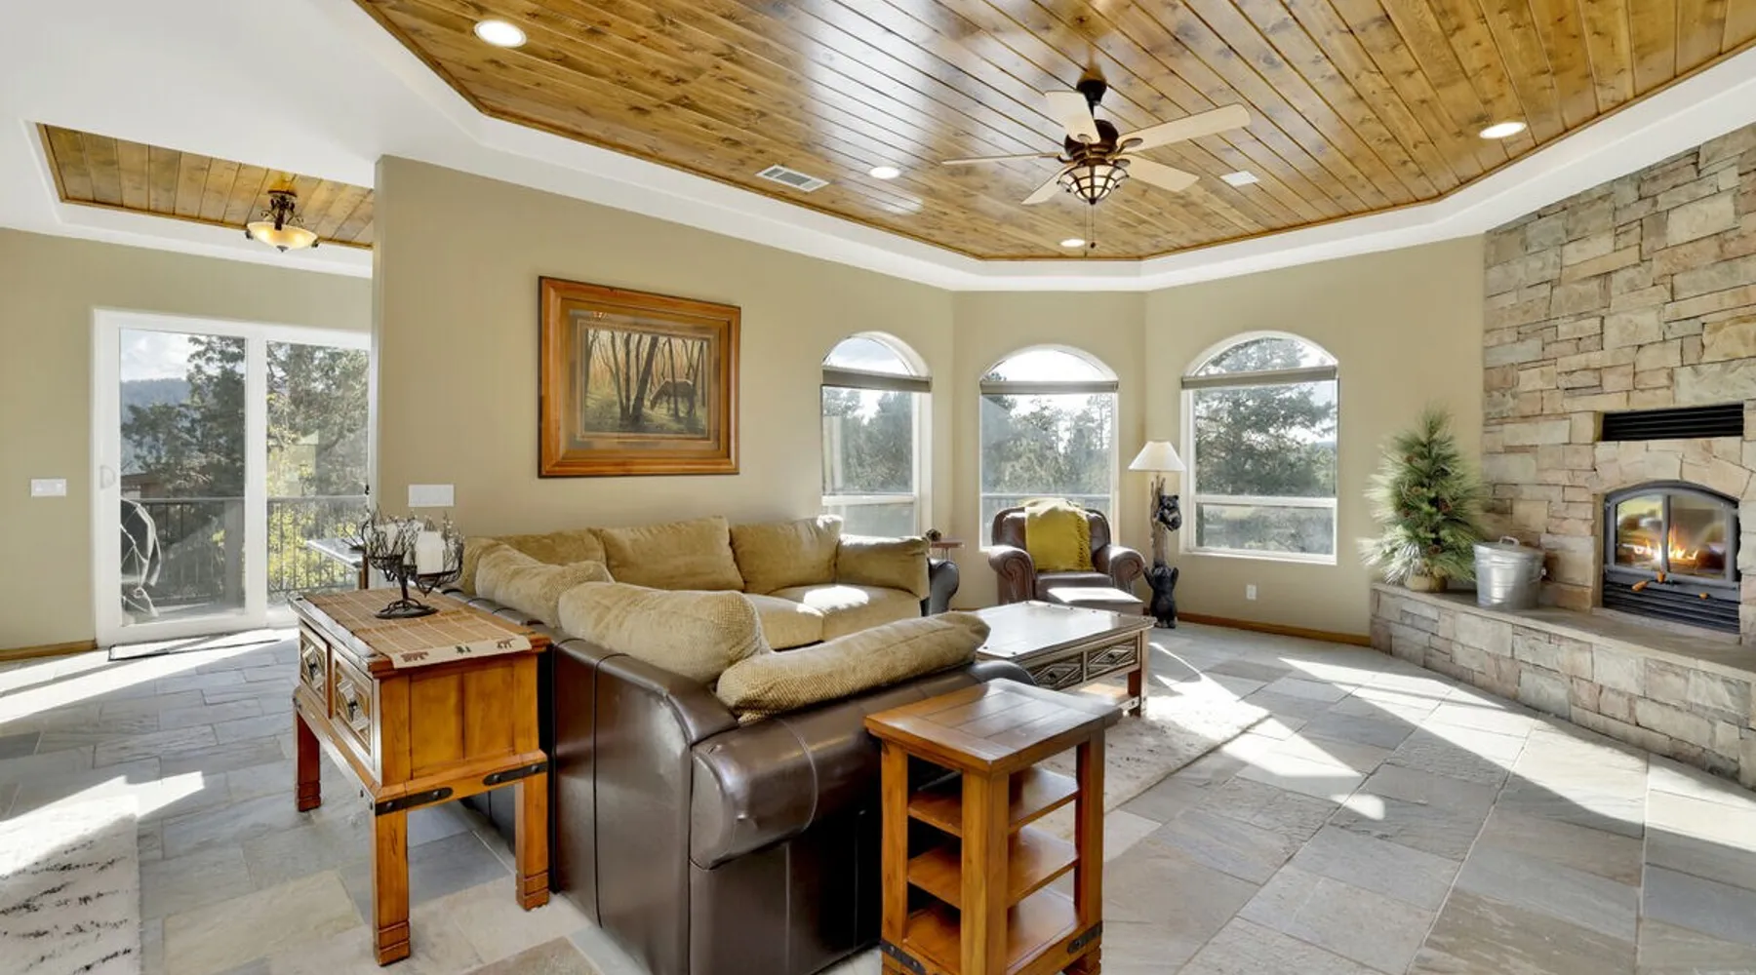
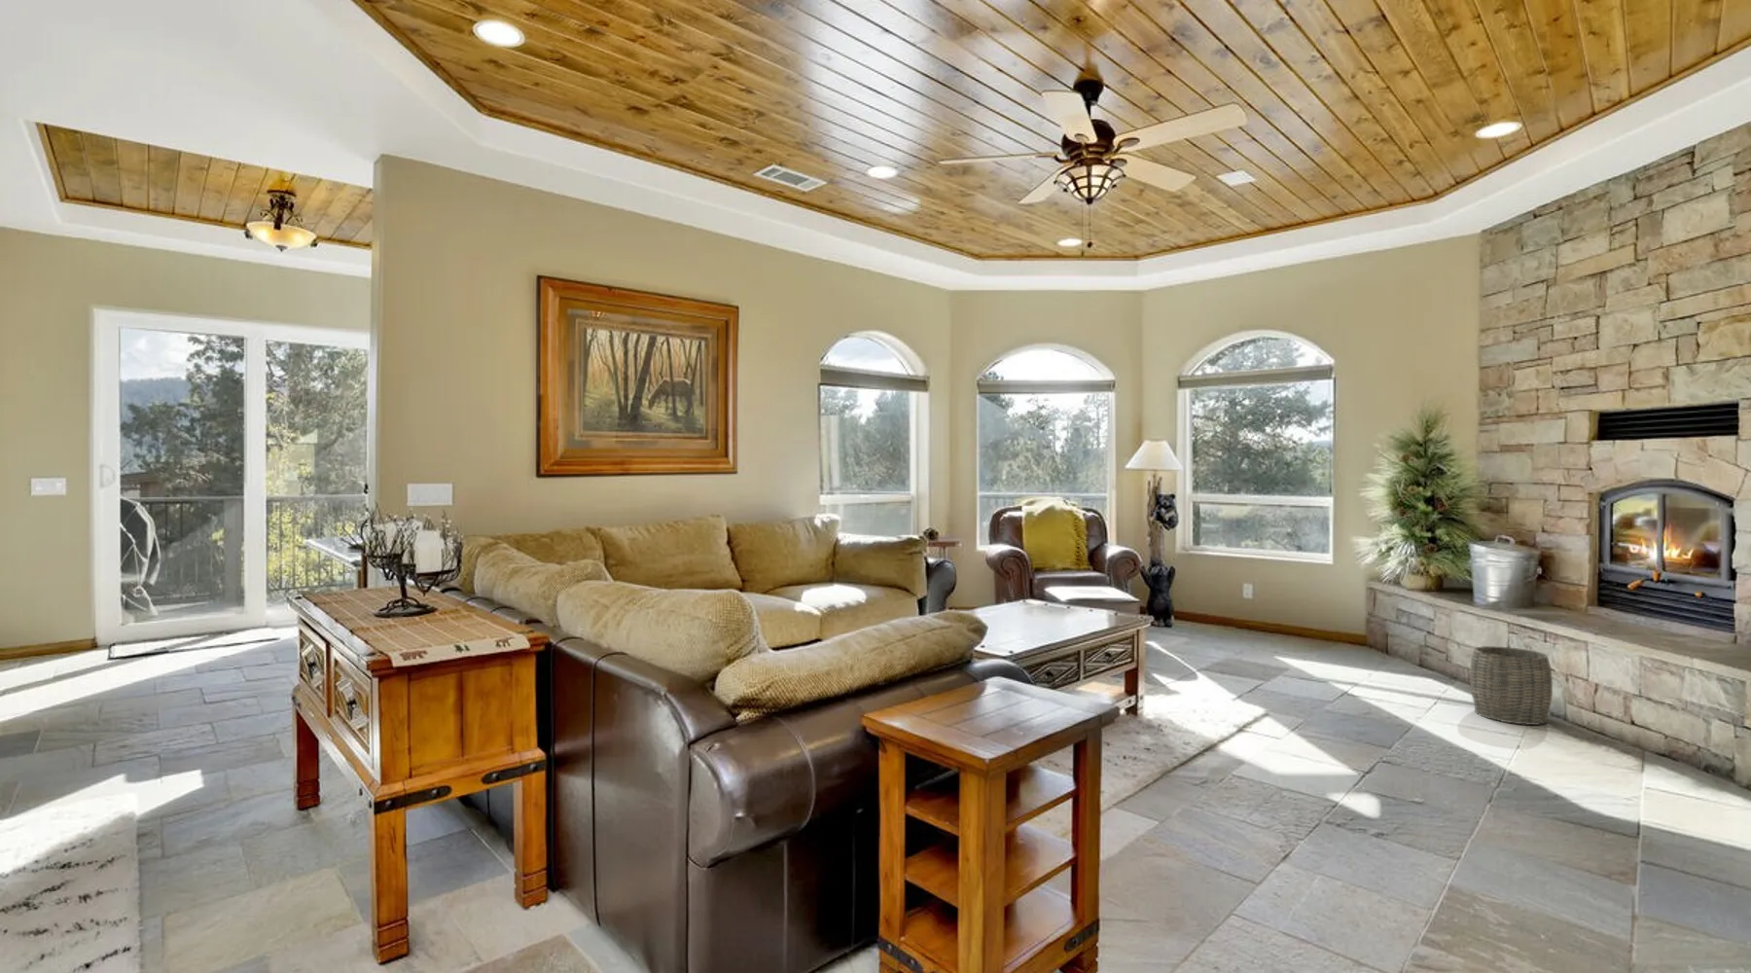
+ woven basket (1510, 684)
